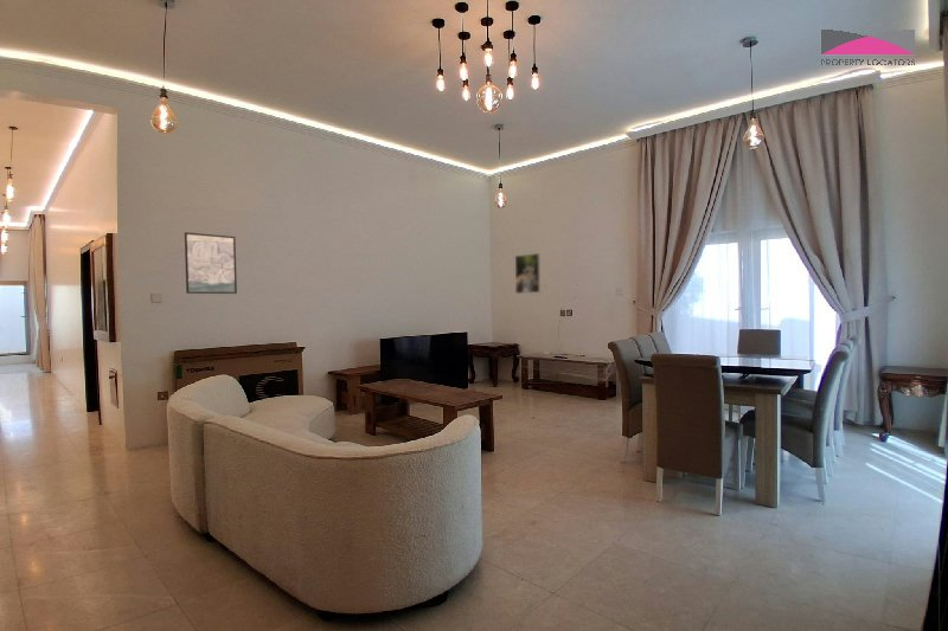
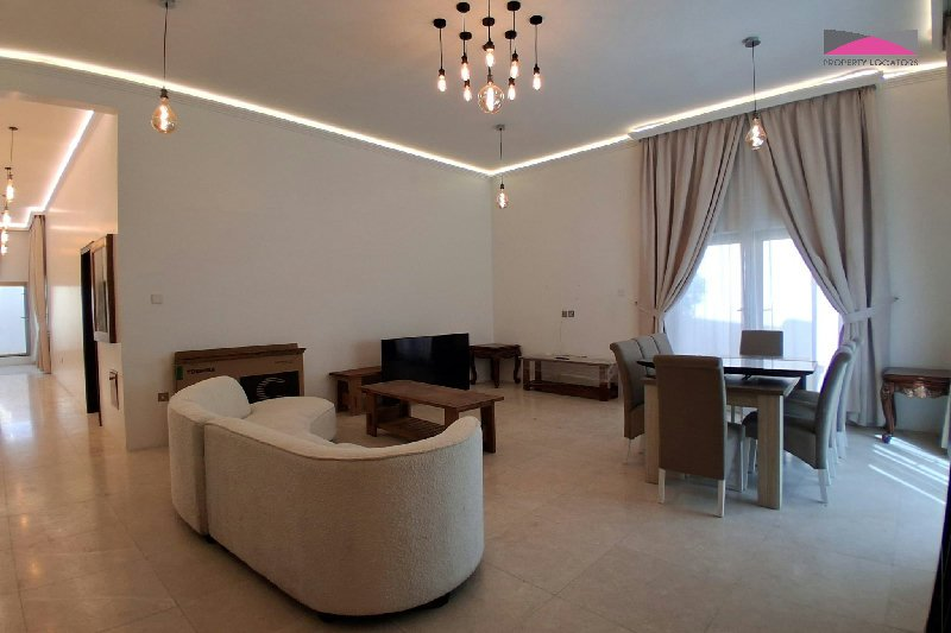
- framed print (211, 264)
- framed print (527, 273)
